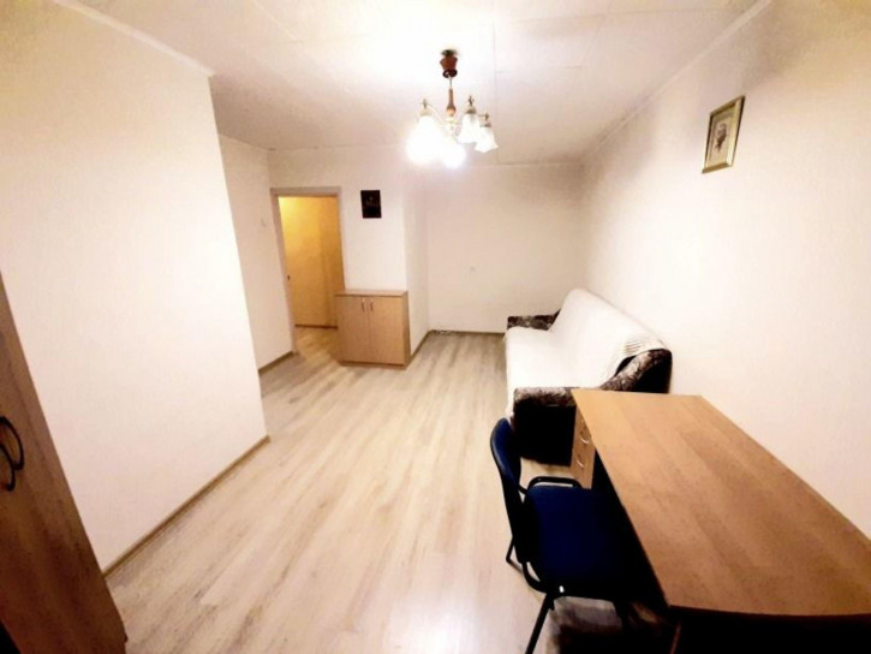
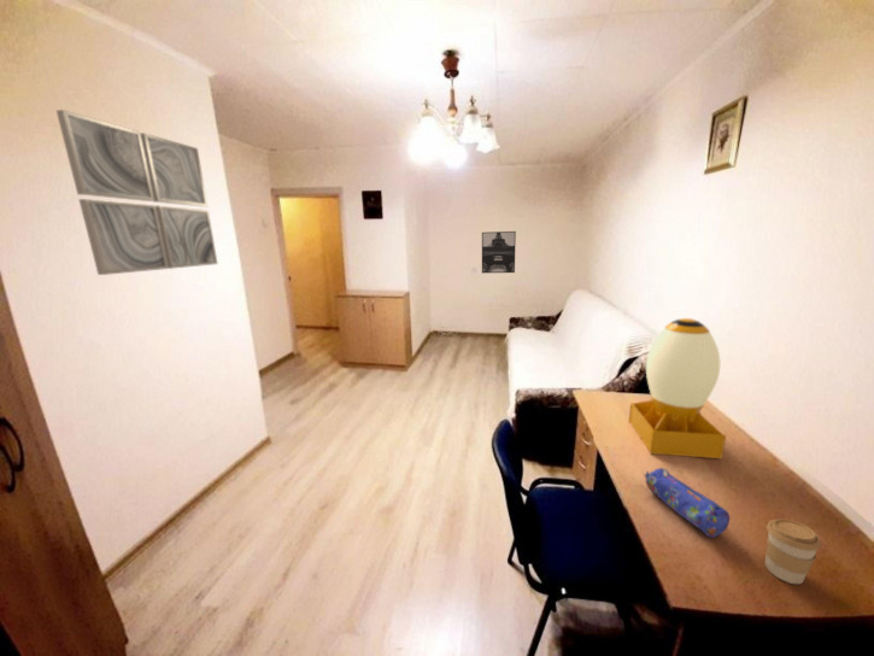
+ coffee cup (788, 549)
+ pencil case (684, 497)
+ desk lamp (679, 381)
+ wall art (498, 252)
+ wall art (153, 201)
